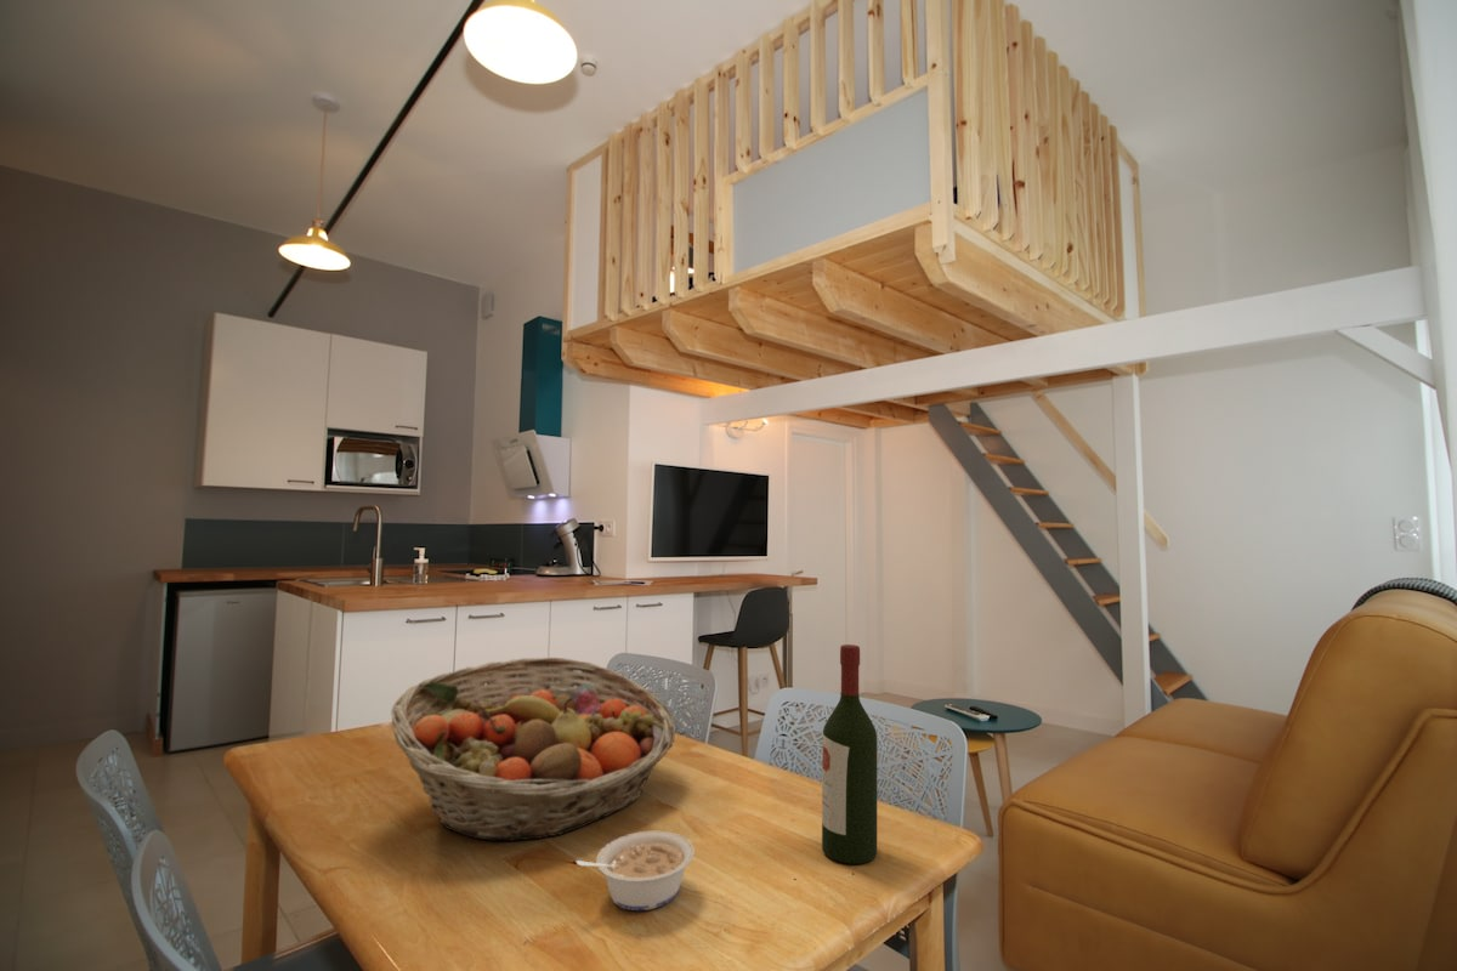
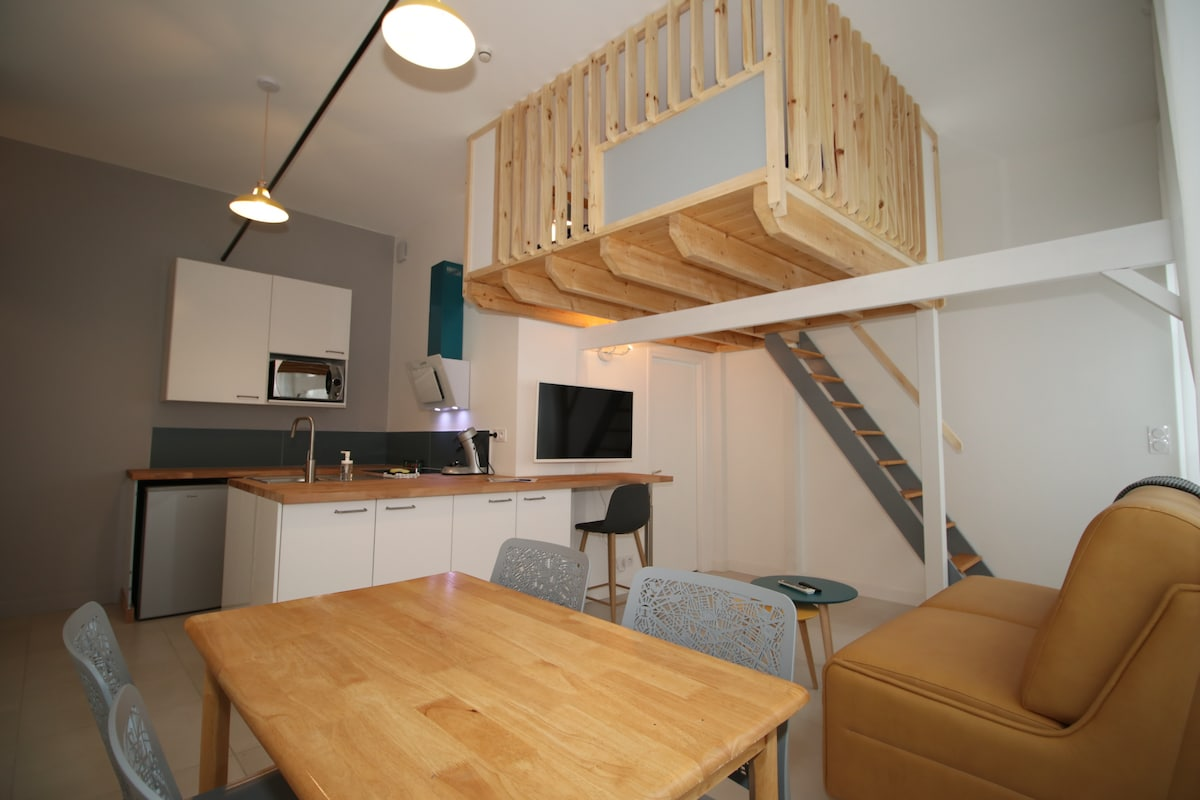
- wine bottle (849, 746)
- legume (642, 870)
- fruit basket (543, 736)
